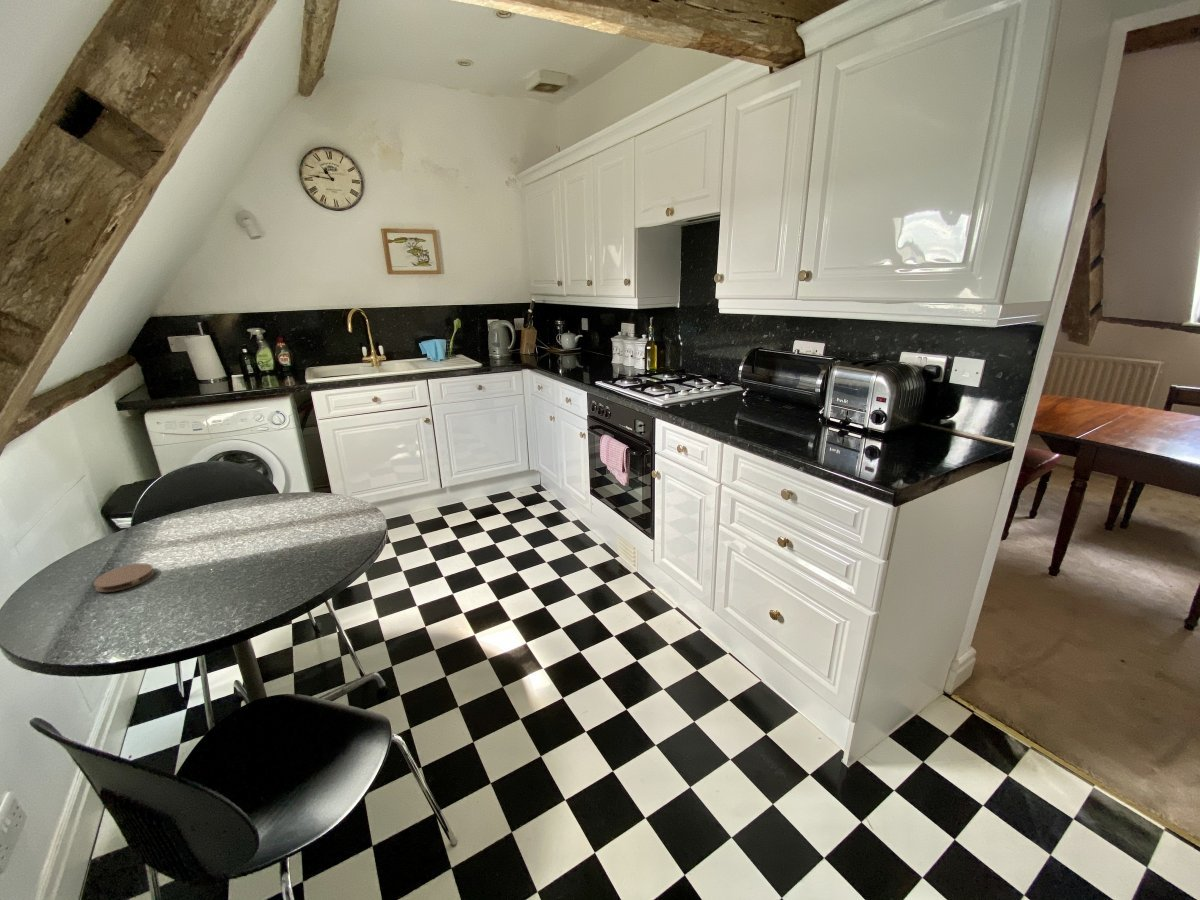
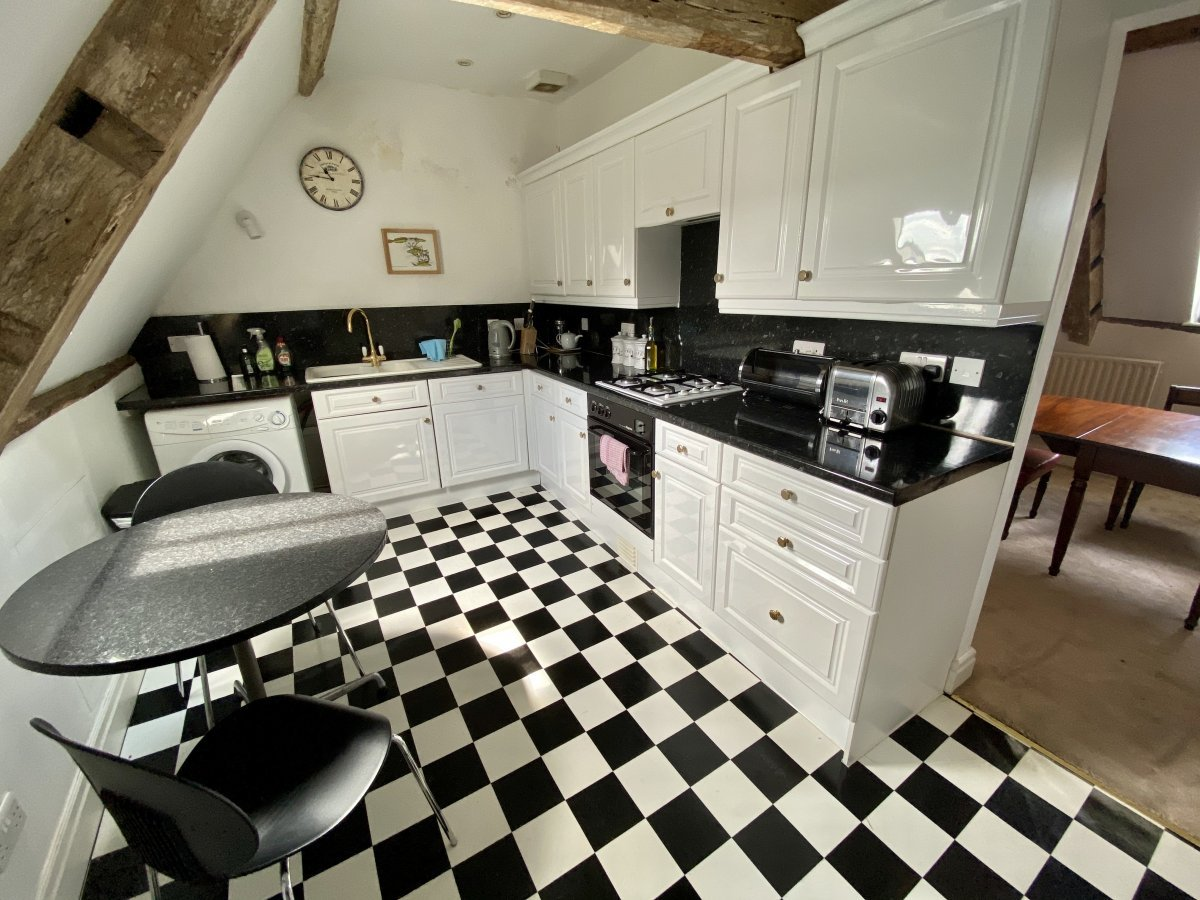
- coaster (124, 577)
